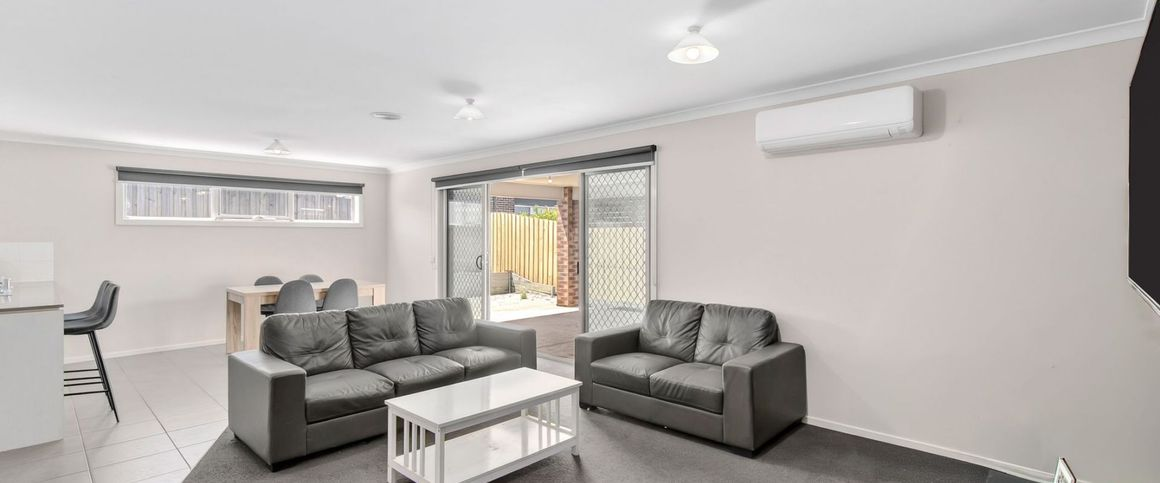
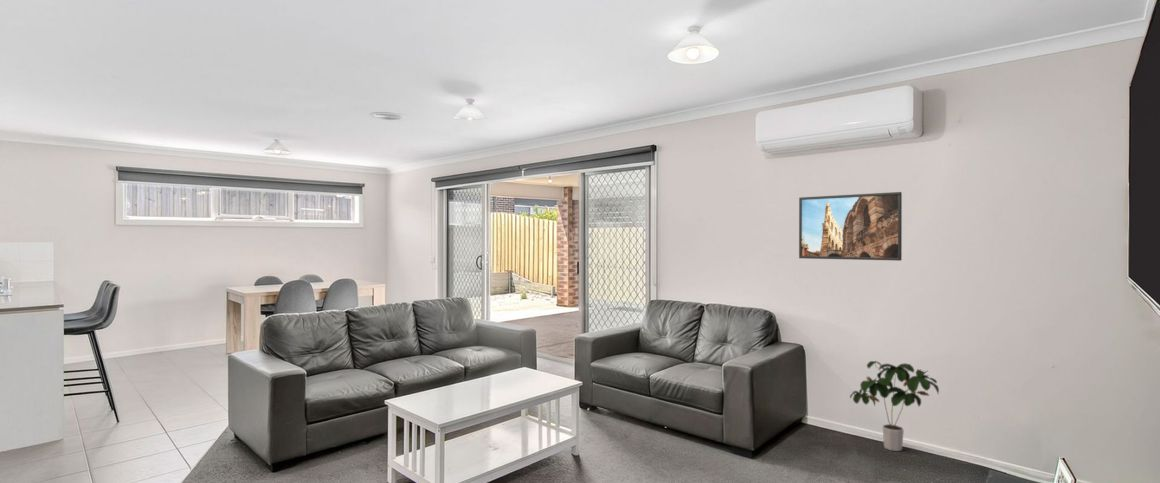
+ potted plant (892, 404)
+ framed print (847, 227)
